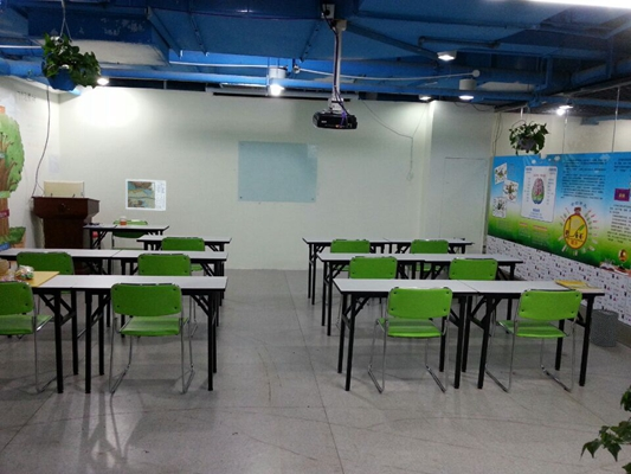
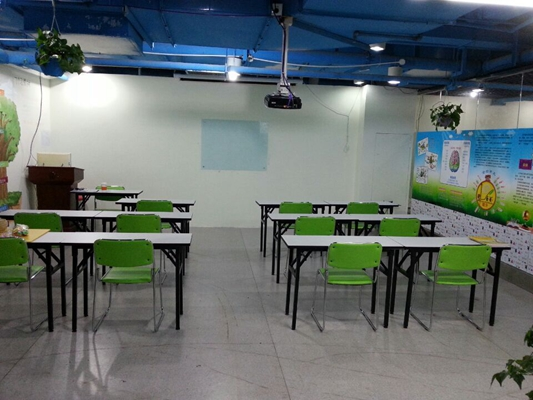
- map (146, 194)
- trash can (603, 327)
